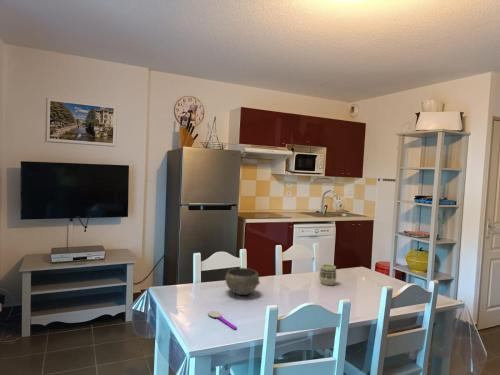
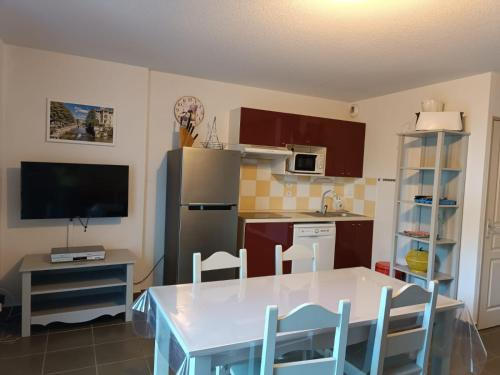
- bowl (242, 282)
- cup (328, 274)
- spoon (222, 318)
